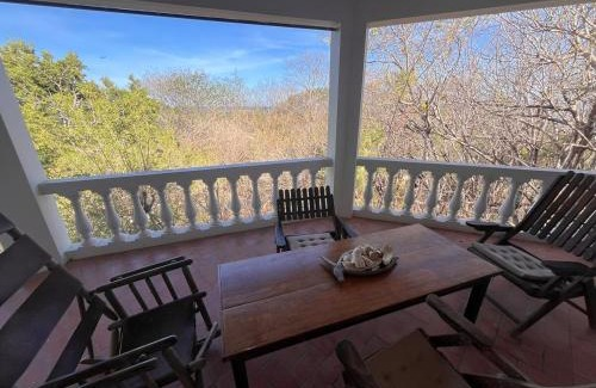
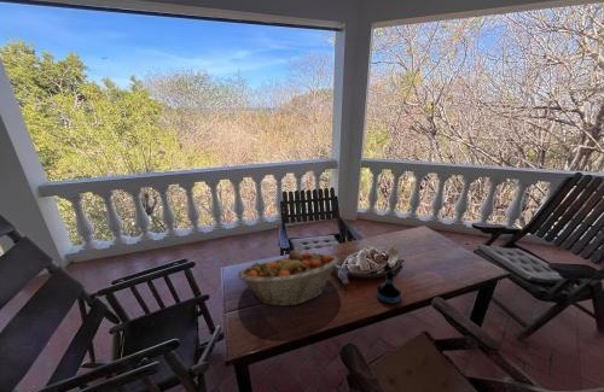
+ tequila bottle (389, 285)
+ fruit basket (289, 273)
